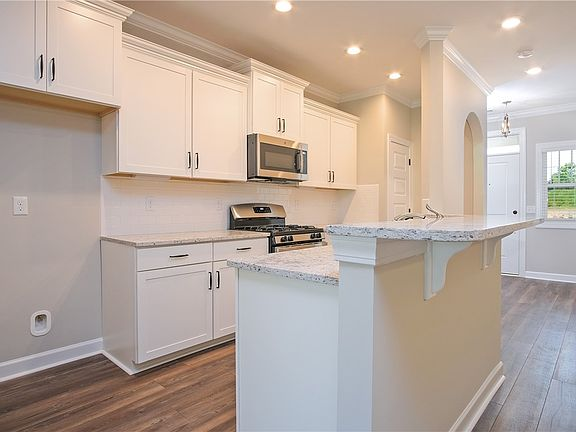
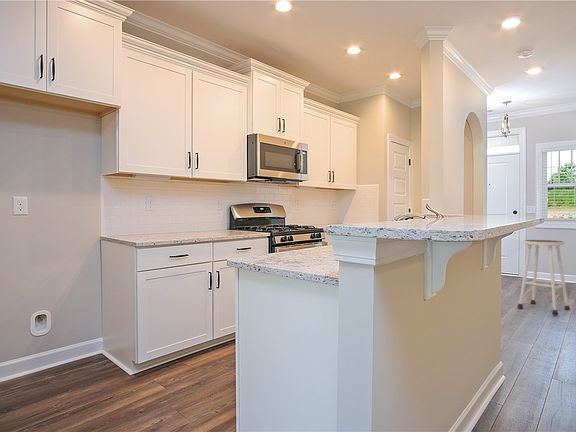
+ stool (543, 280)
